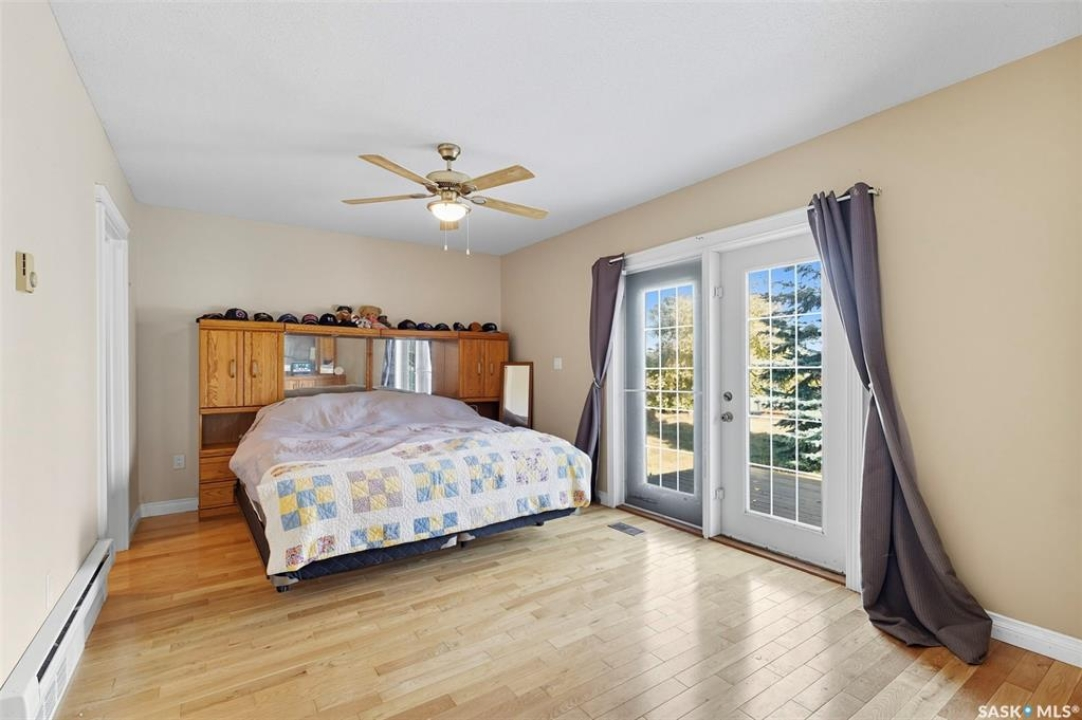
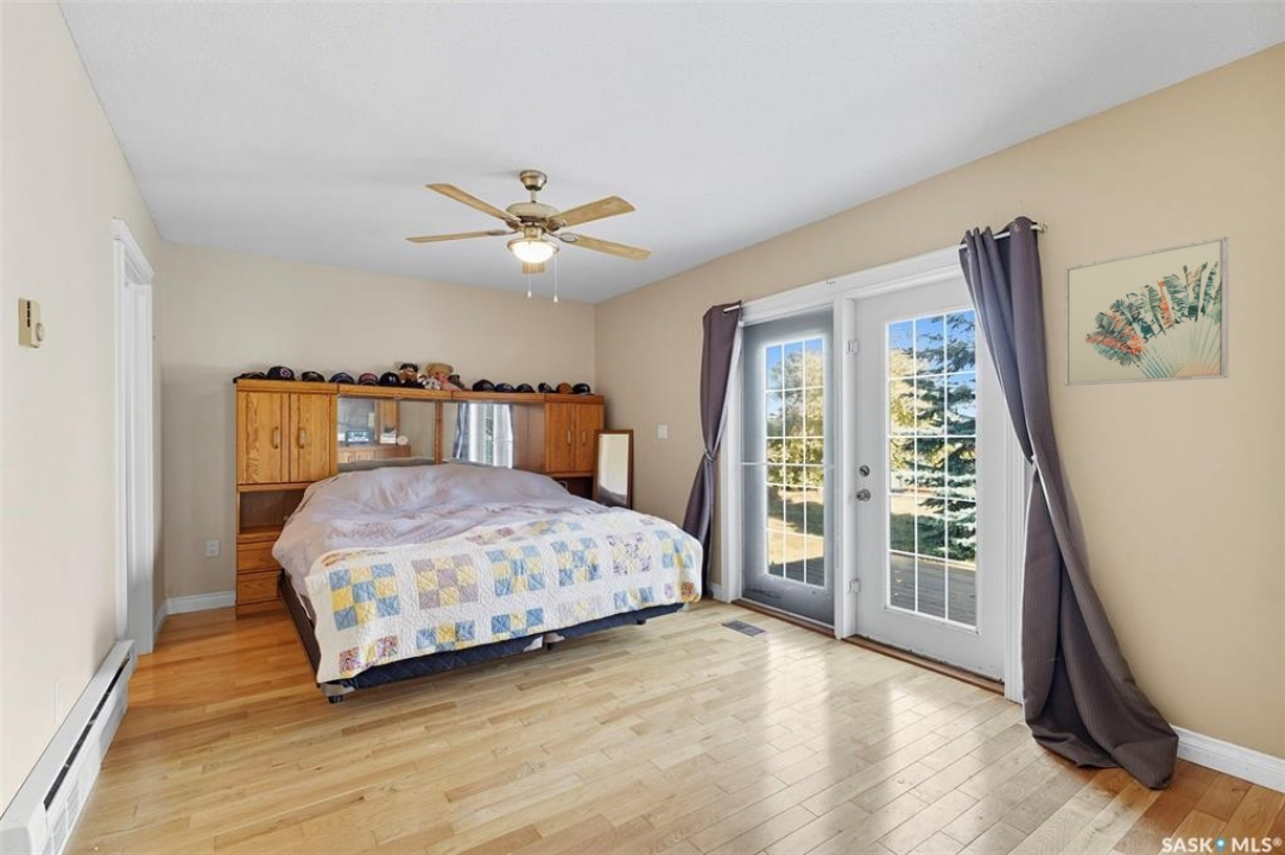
+ wall art (1139, 317)
